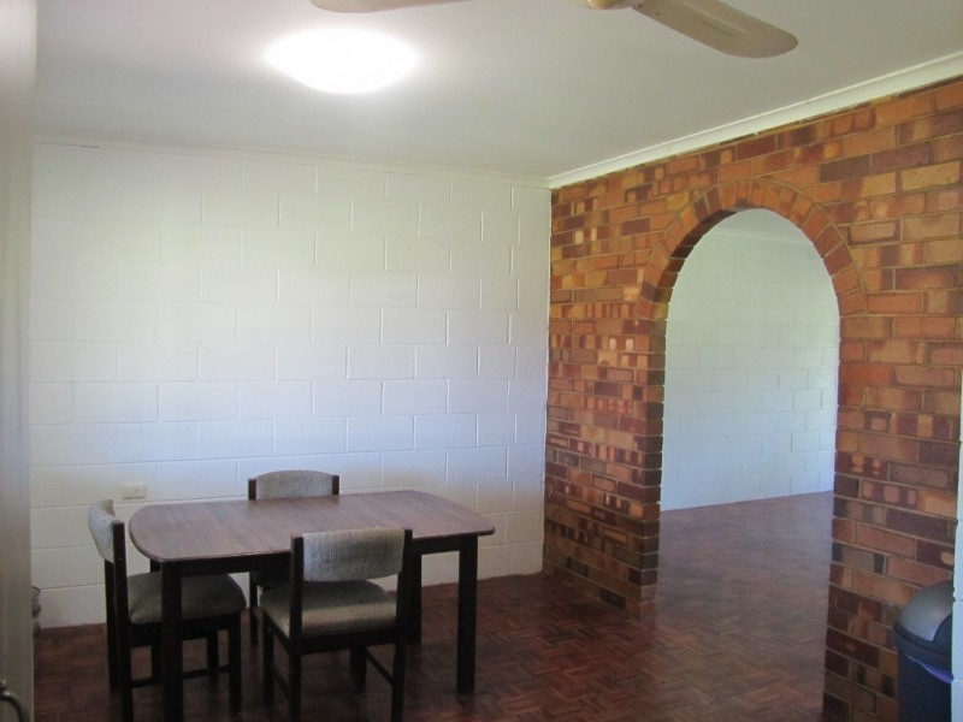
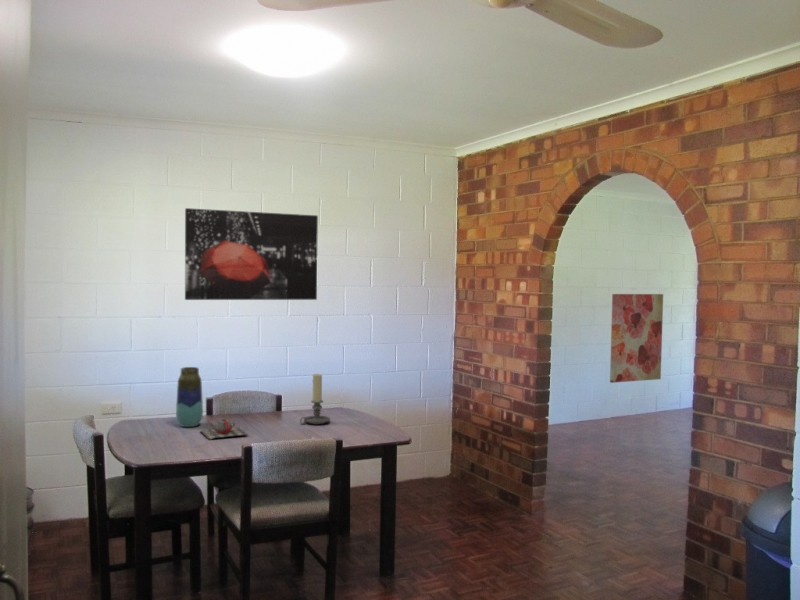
+ wall art (253, 256)
+ candle holder (314, 398)
+ teapot (223, 426)
+ wall art (637, 337)
+ vase (189, 396)
